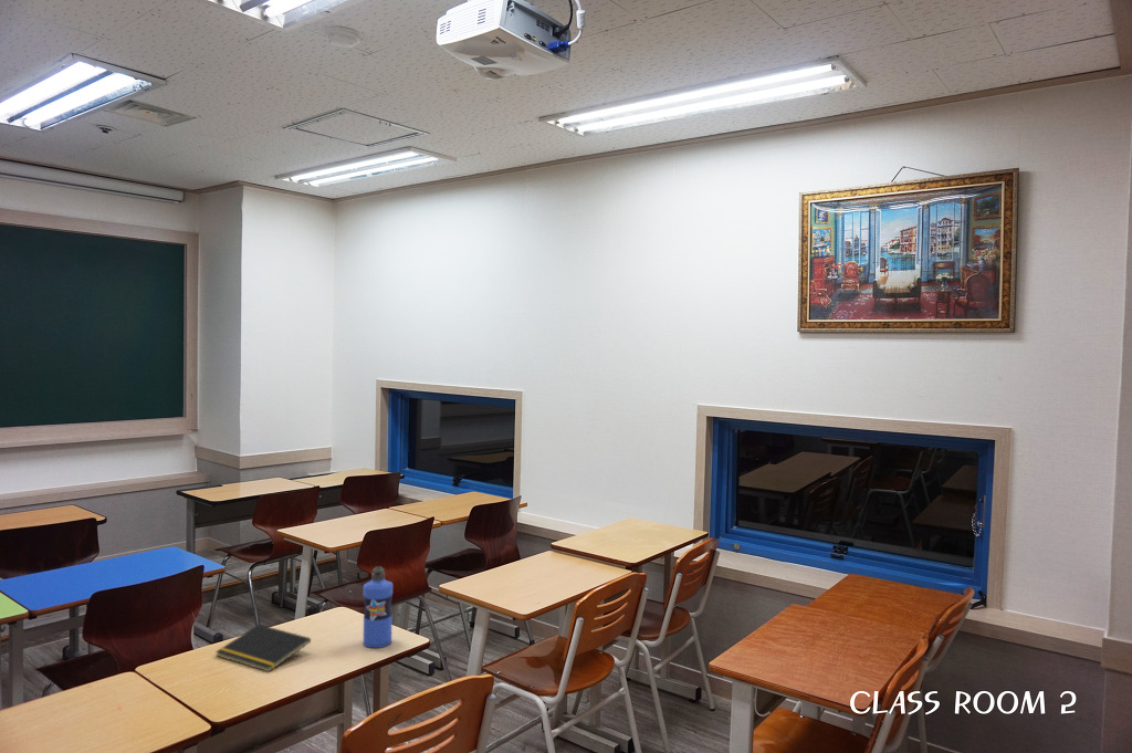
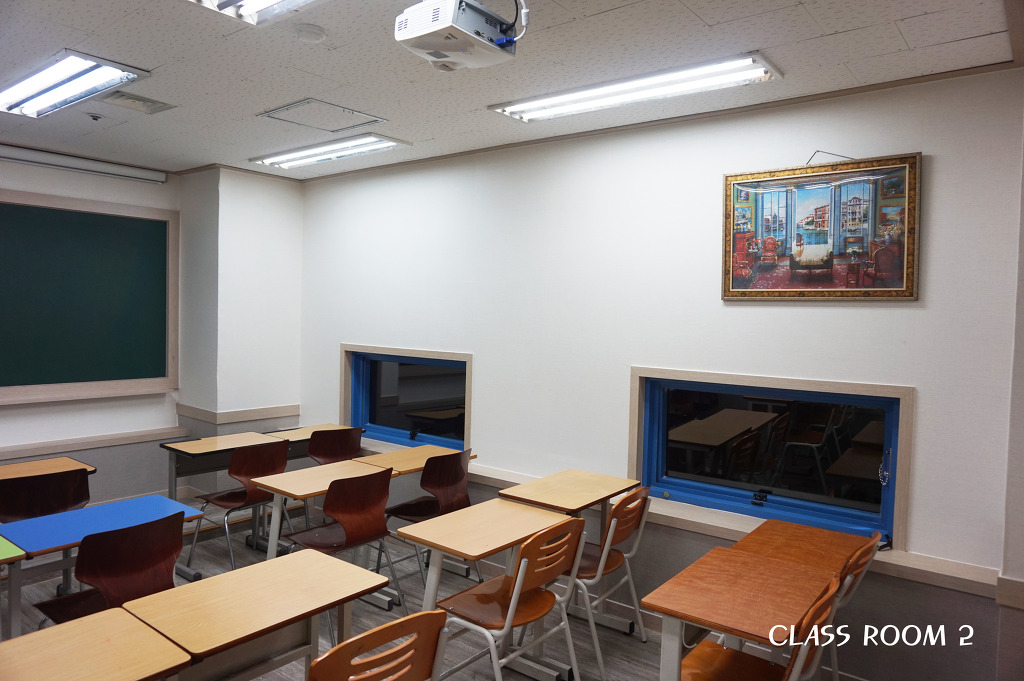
- water bottle (377, 604)
- notepad (263, 646)
